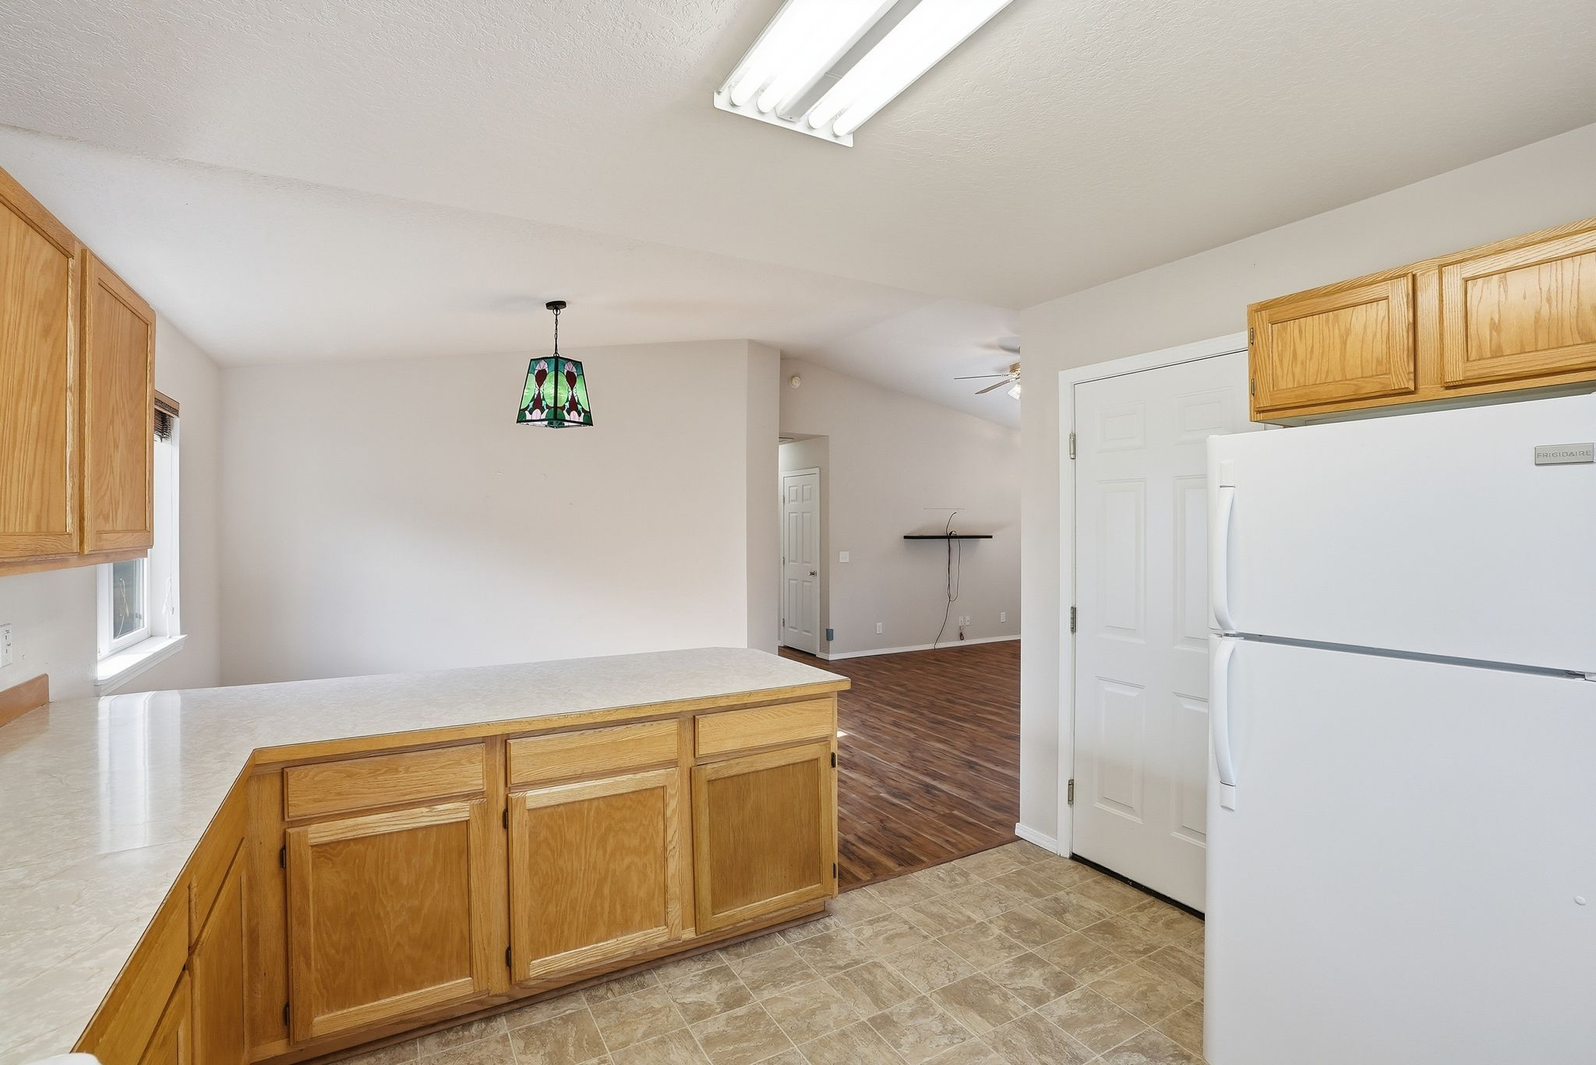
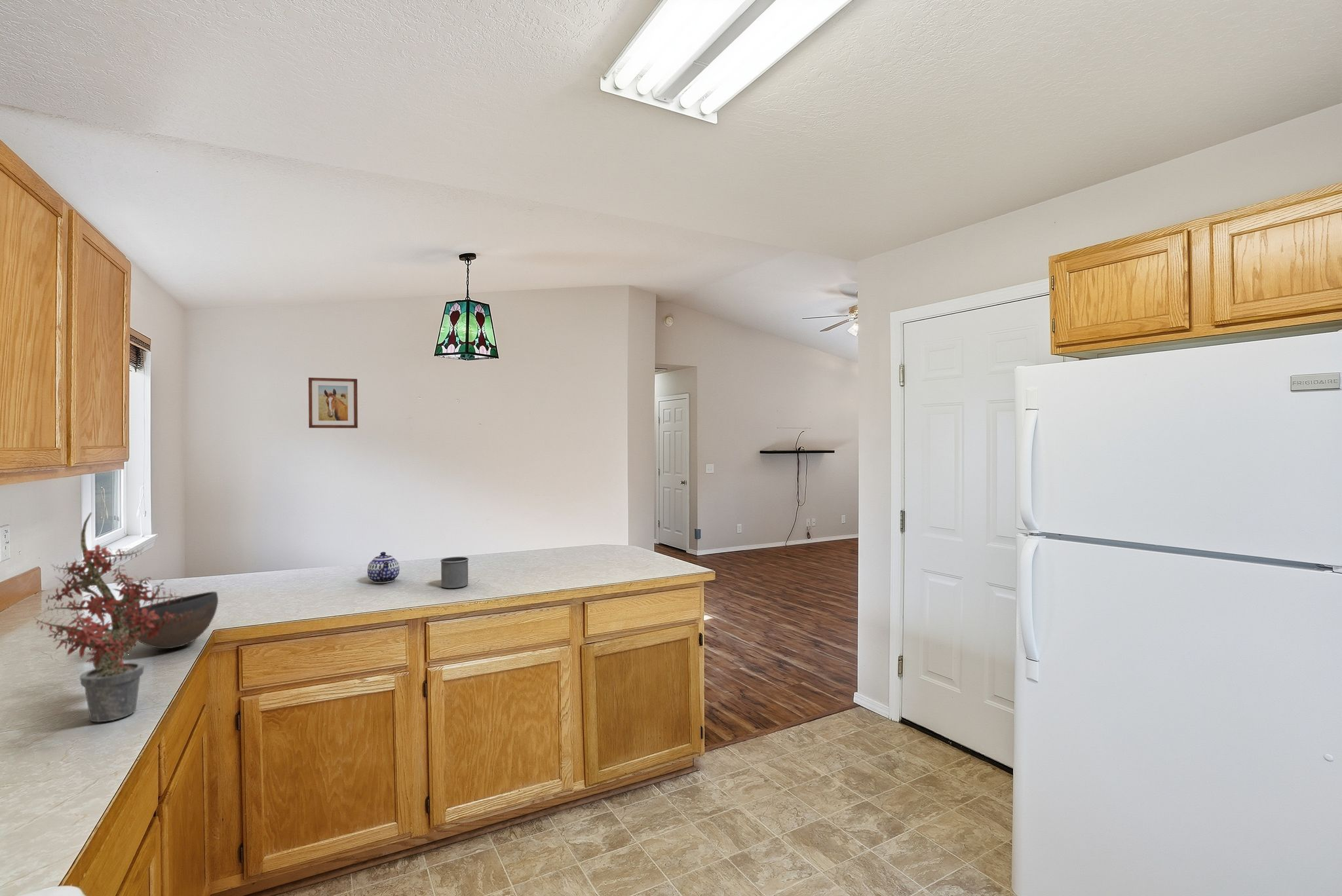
+ potted plant (107, 612)
+ mug (454, 571)
+ teapot (383, 566)
+ wall art (333, 403)
+ bowl (171, 621)
